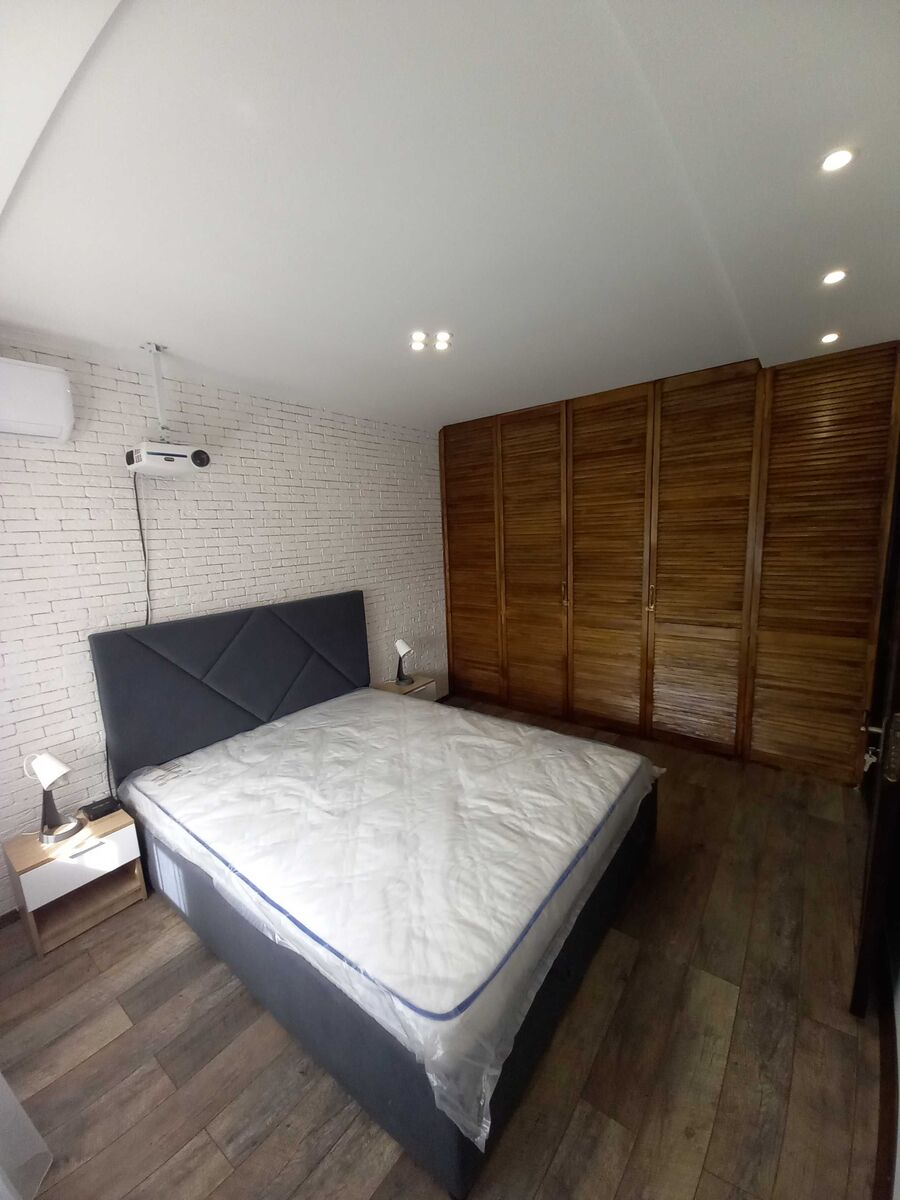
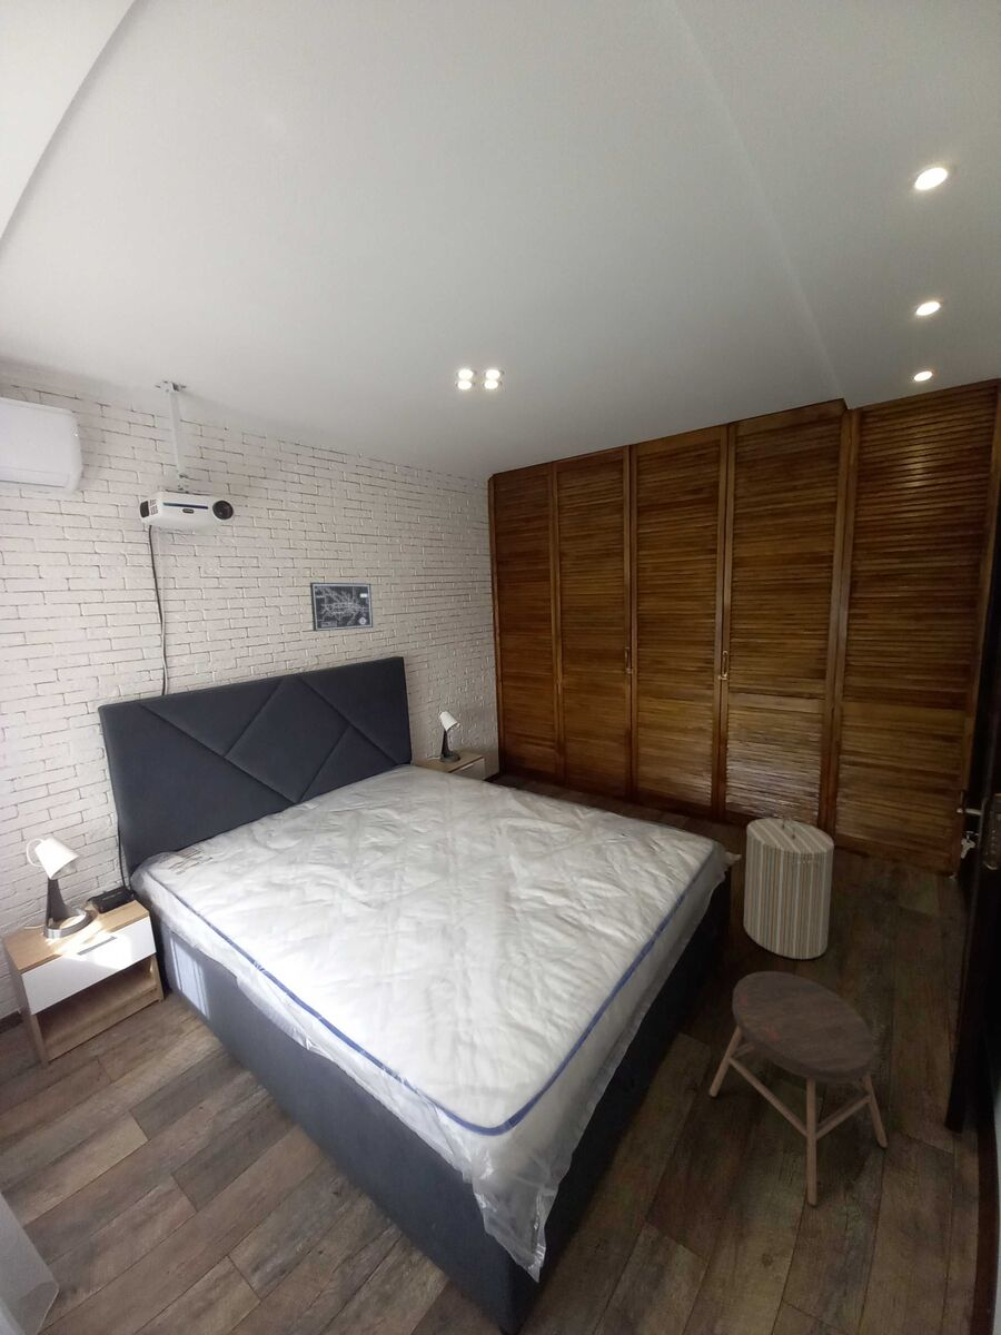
+ wall art (343, 606)
+ stool (796, 1068)
+ laundry hamper (786, 877)
